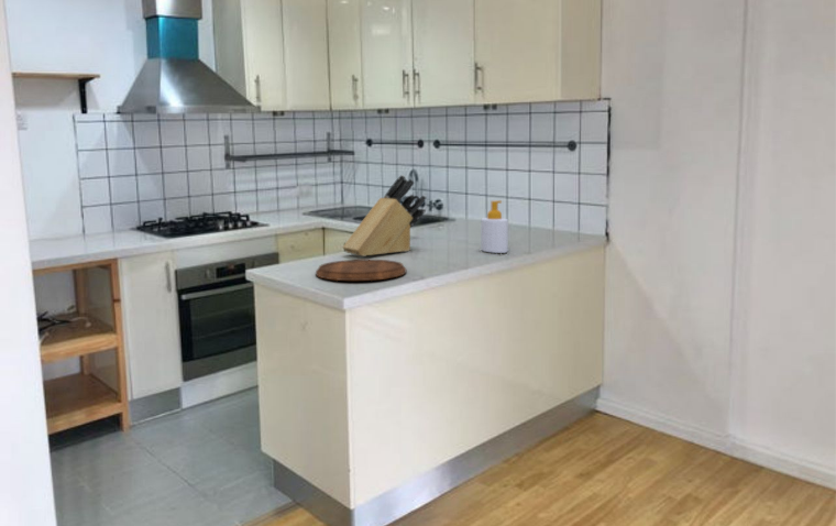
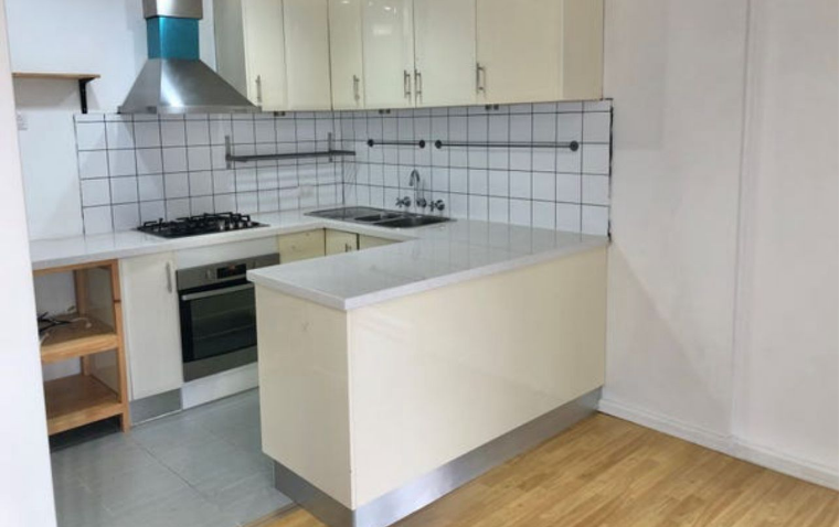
- soap bottle (494, 226)
- knife block (385, 213)
- cutting board (361, 269)
